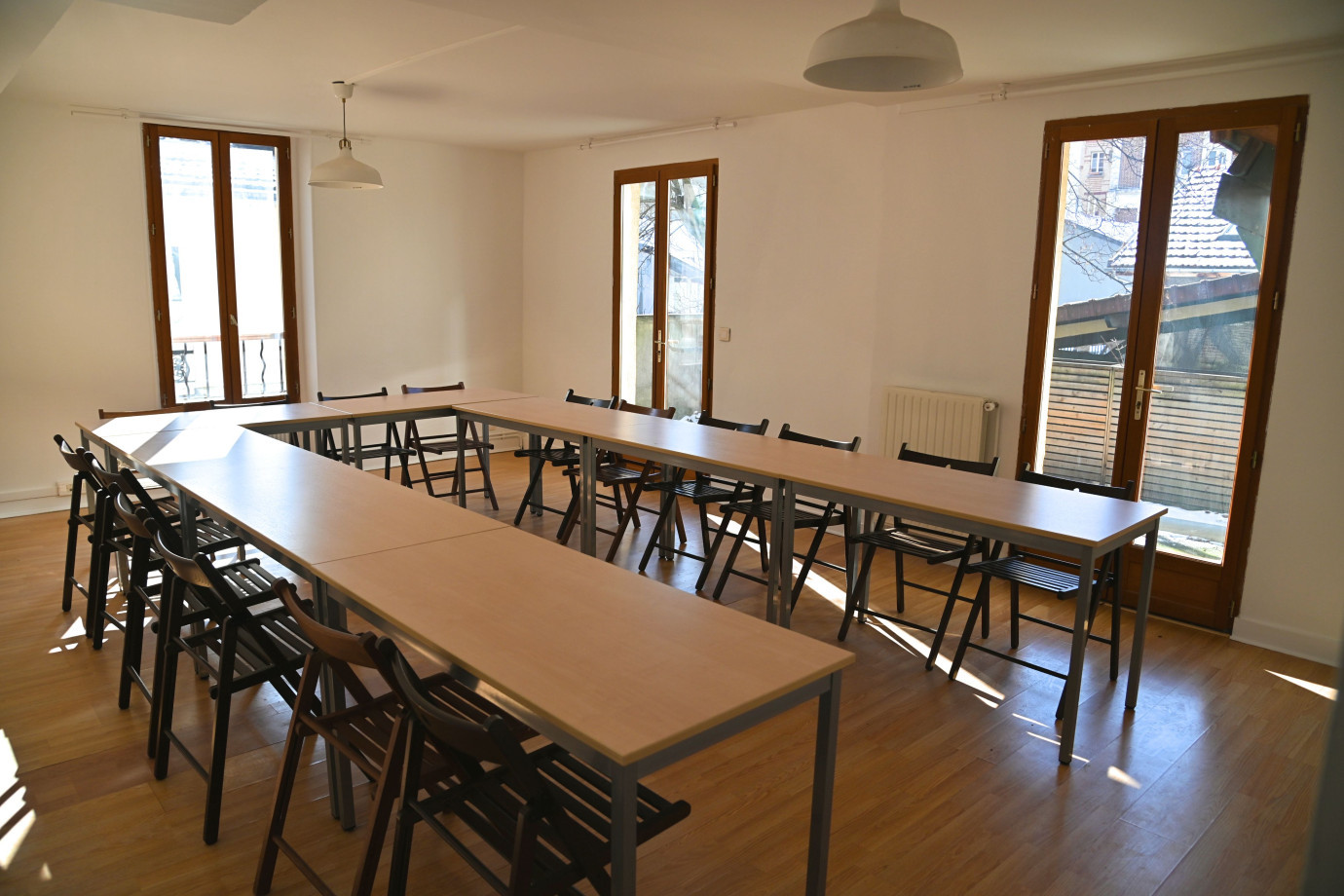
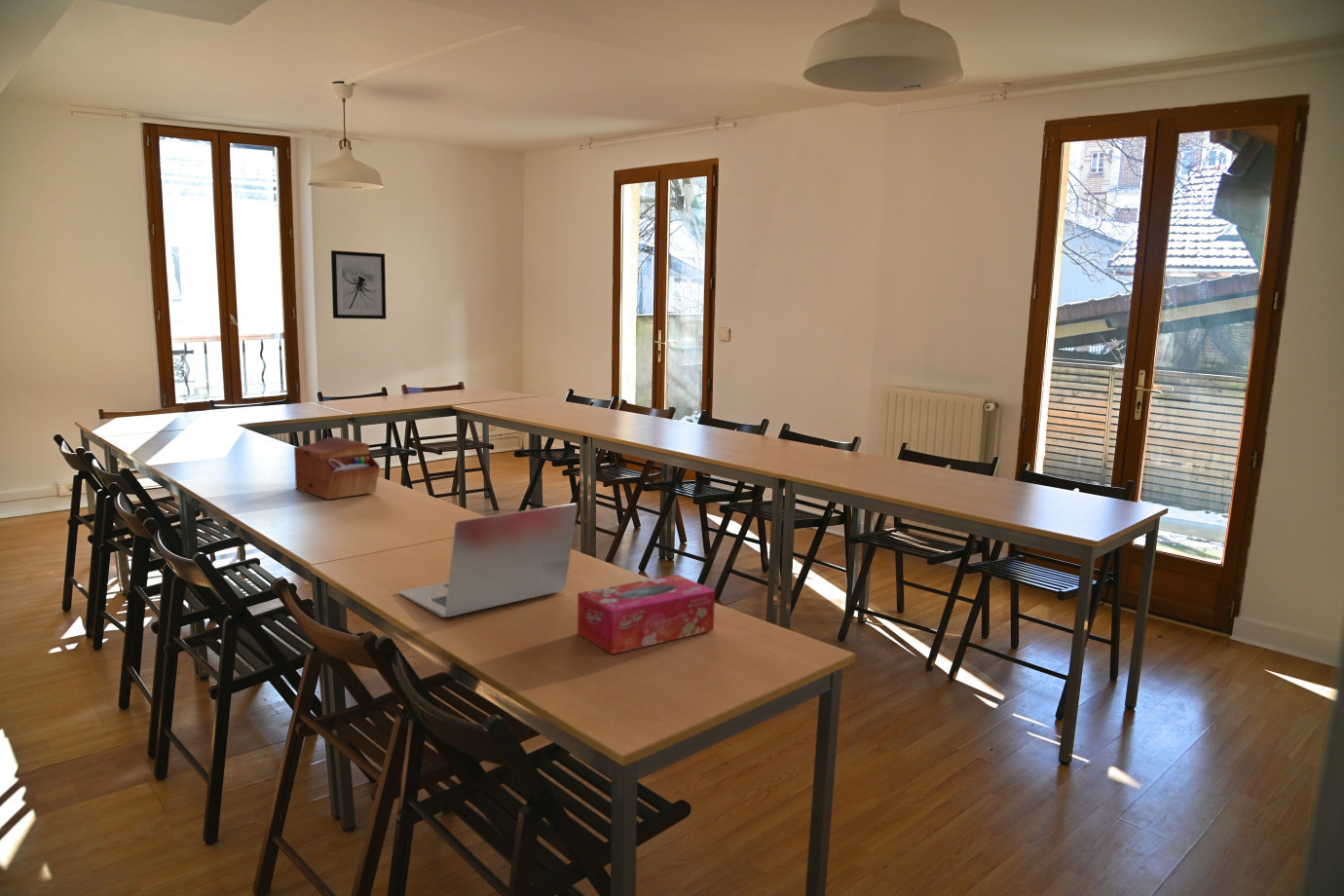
+ laptop (487, 548)
+ wall art (358, 285)
+ tissue box (647, 612)
+ sewing box (335, 467)
